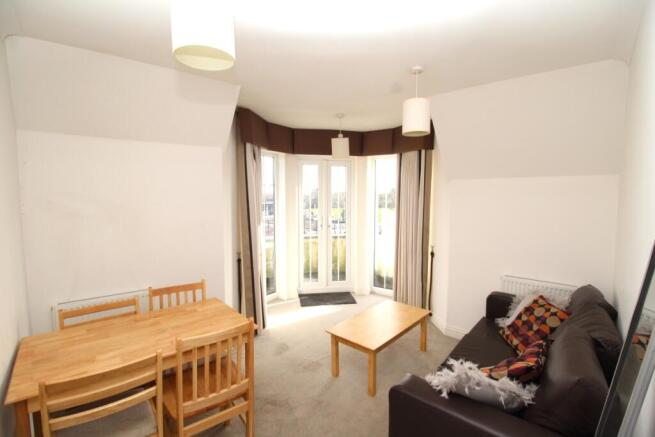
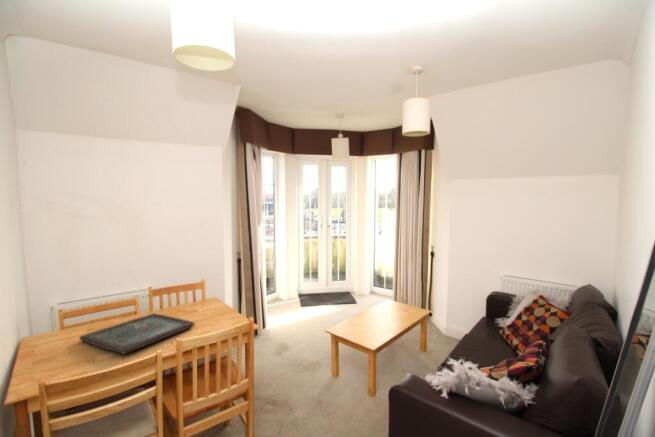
+ board game (140, 330)
